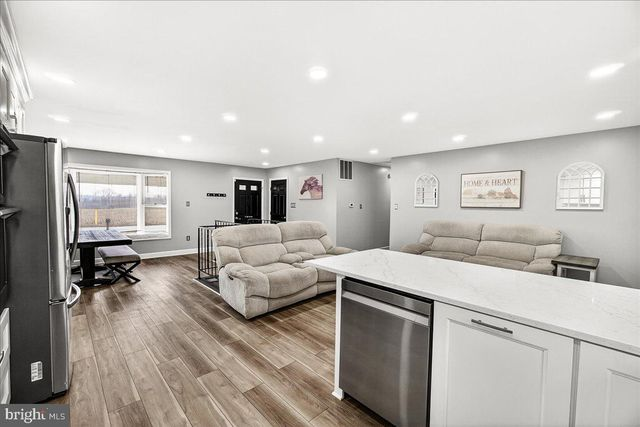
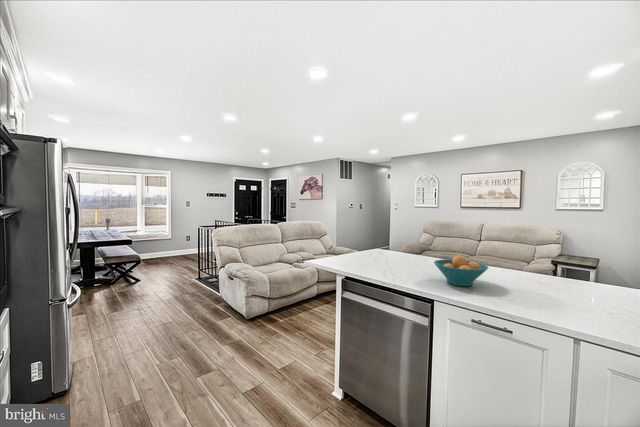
+ fruit bowl (459, 269)
